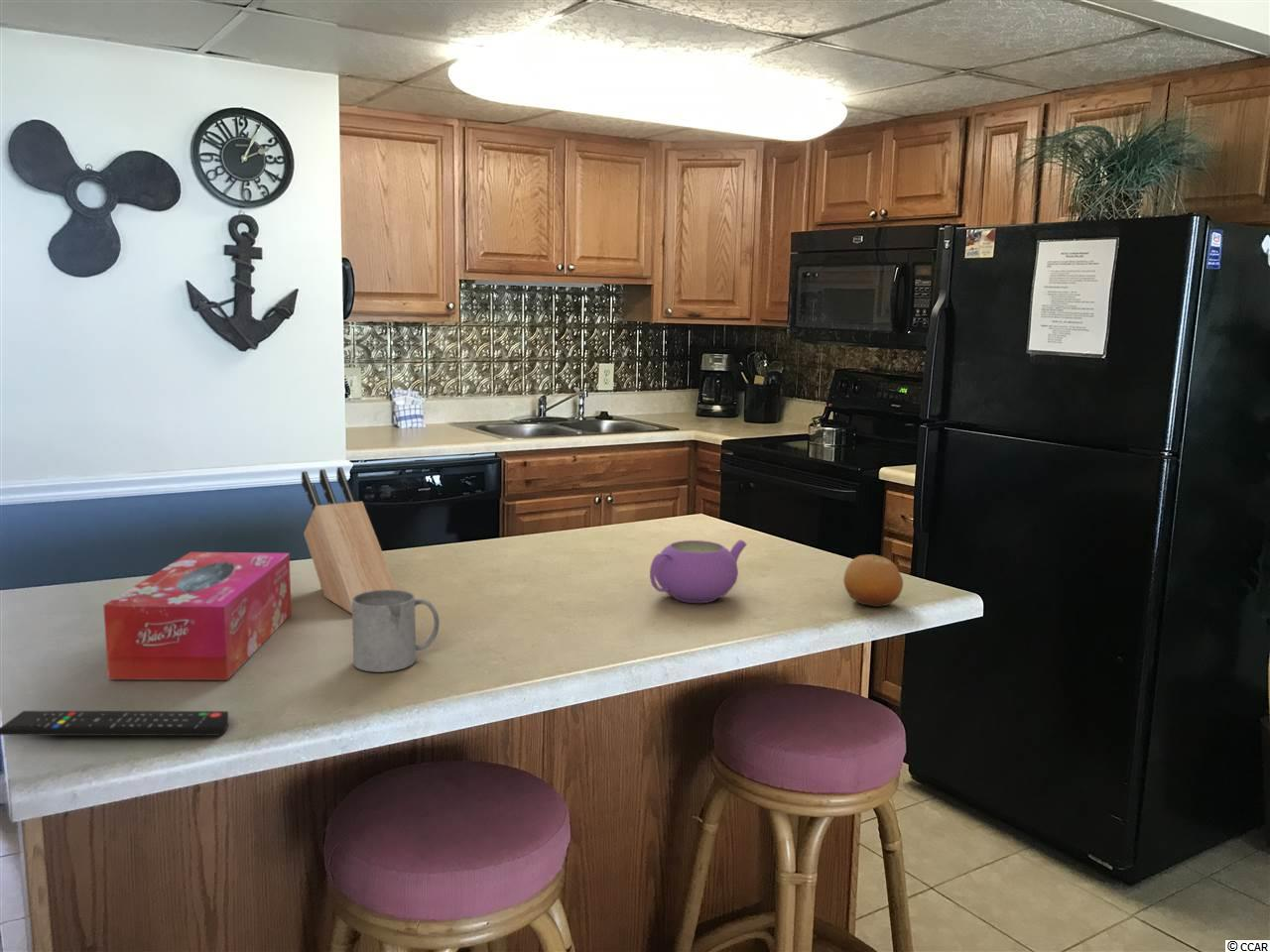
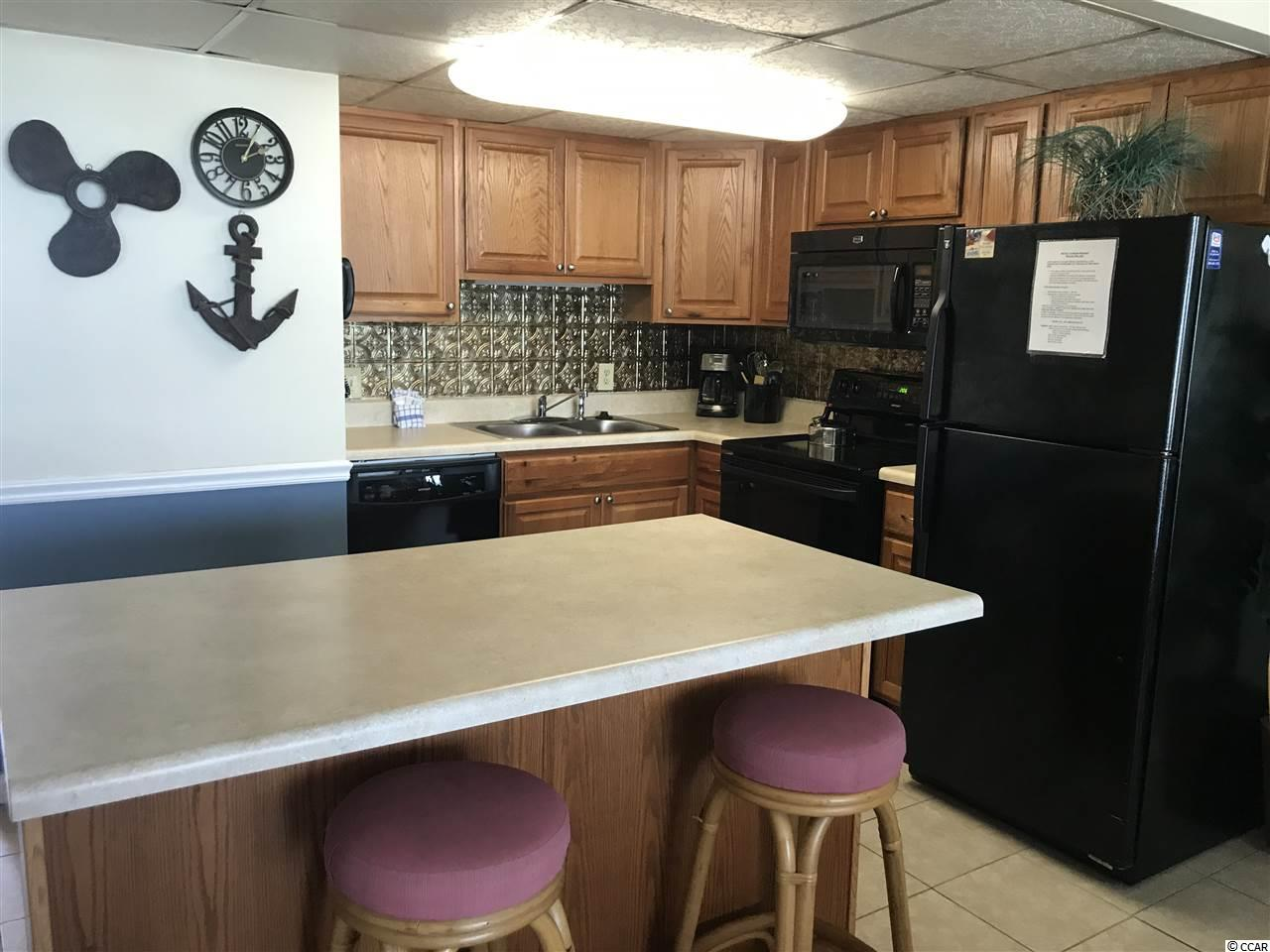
- teapot (698, 571)
- remote control (119, 725)
- fruit (873, 580)
- mug (397, 628)
- knife block (346, 535)
- tissue box (206, 610)
